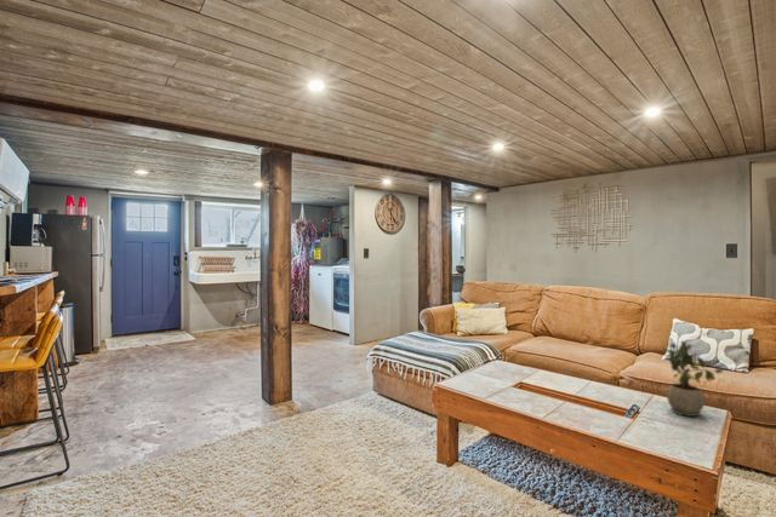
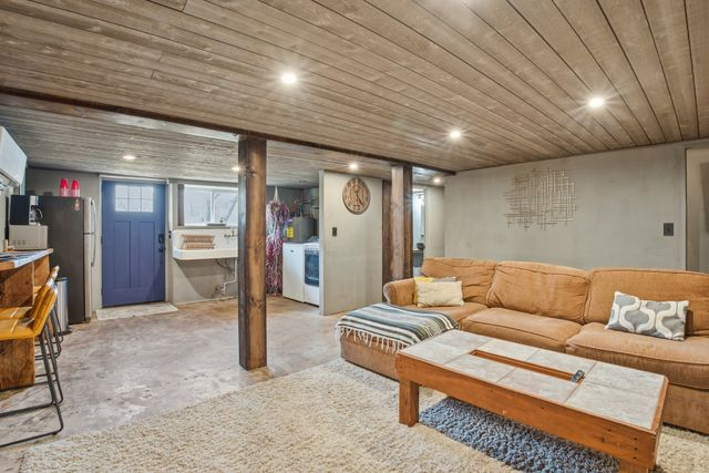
- potted plant (691, 378)
